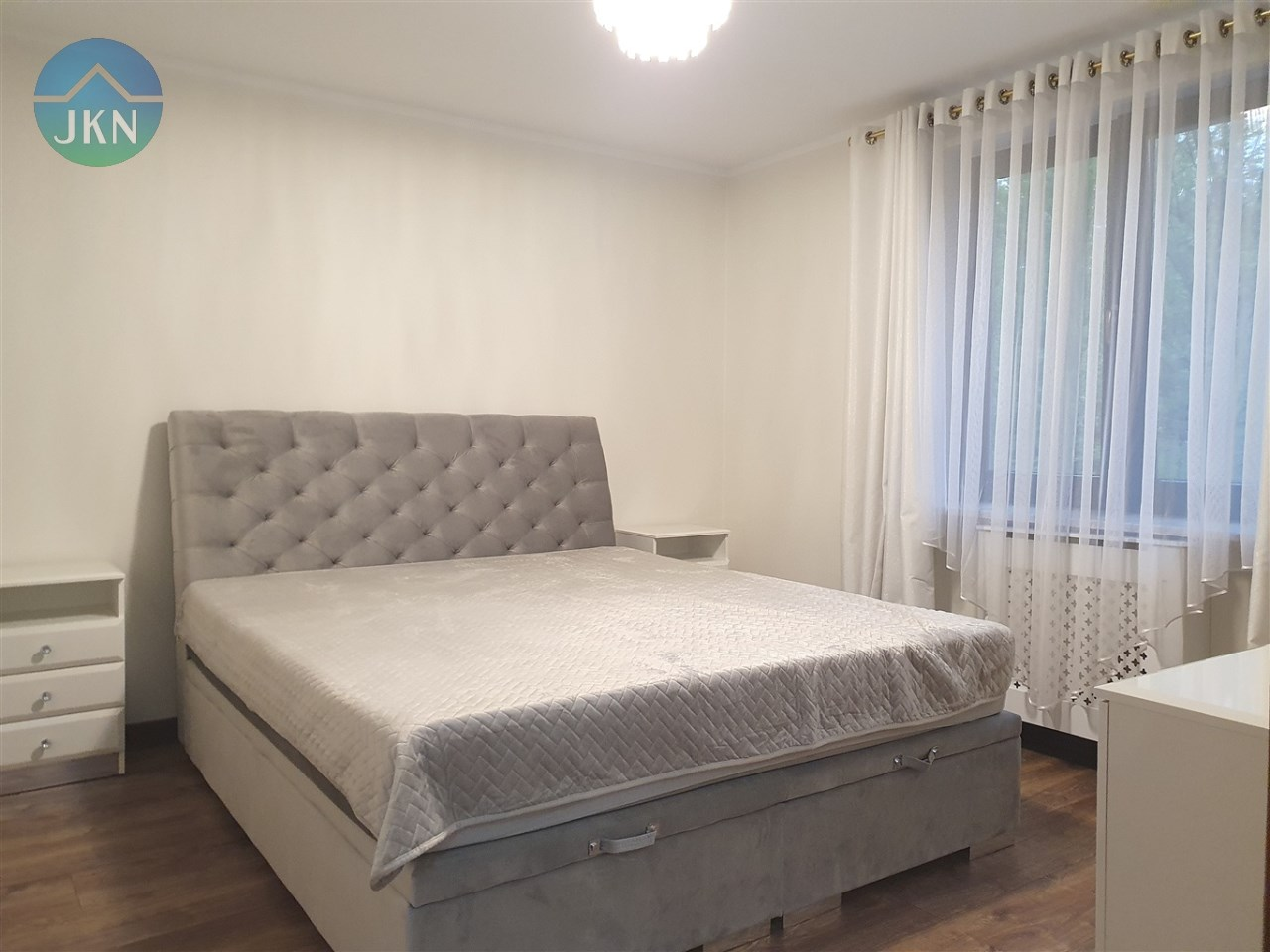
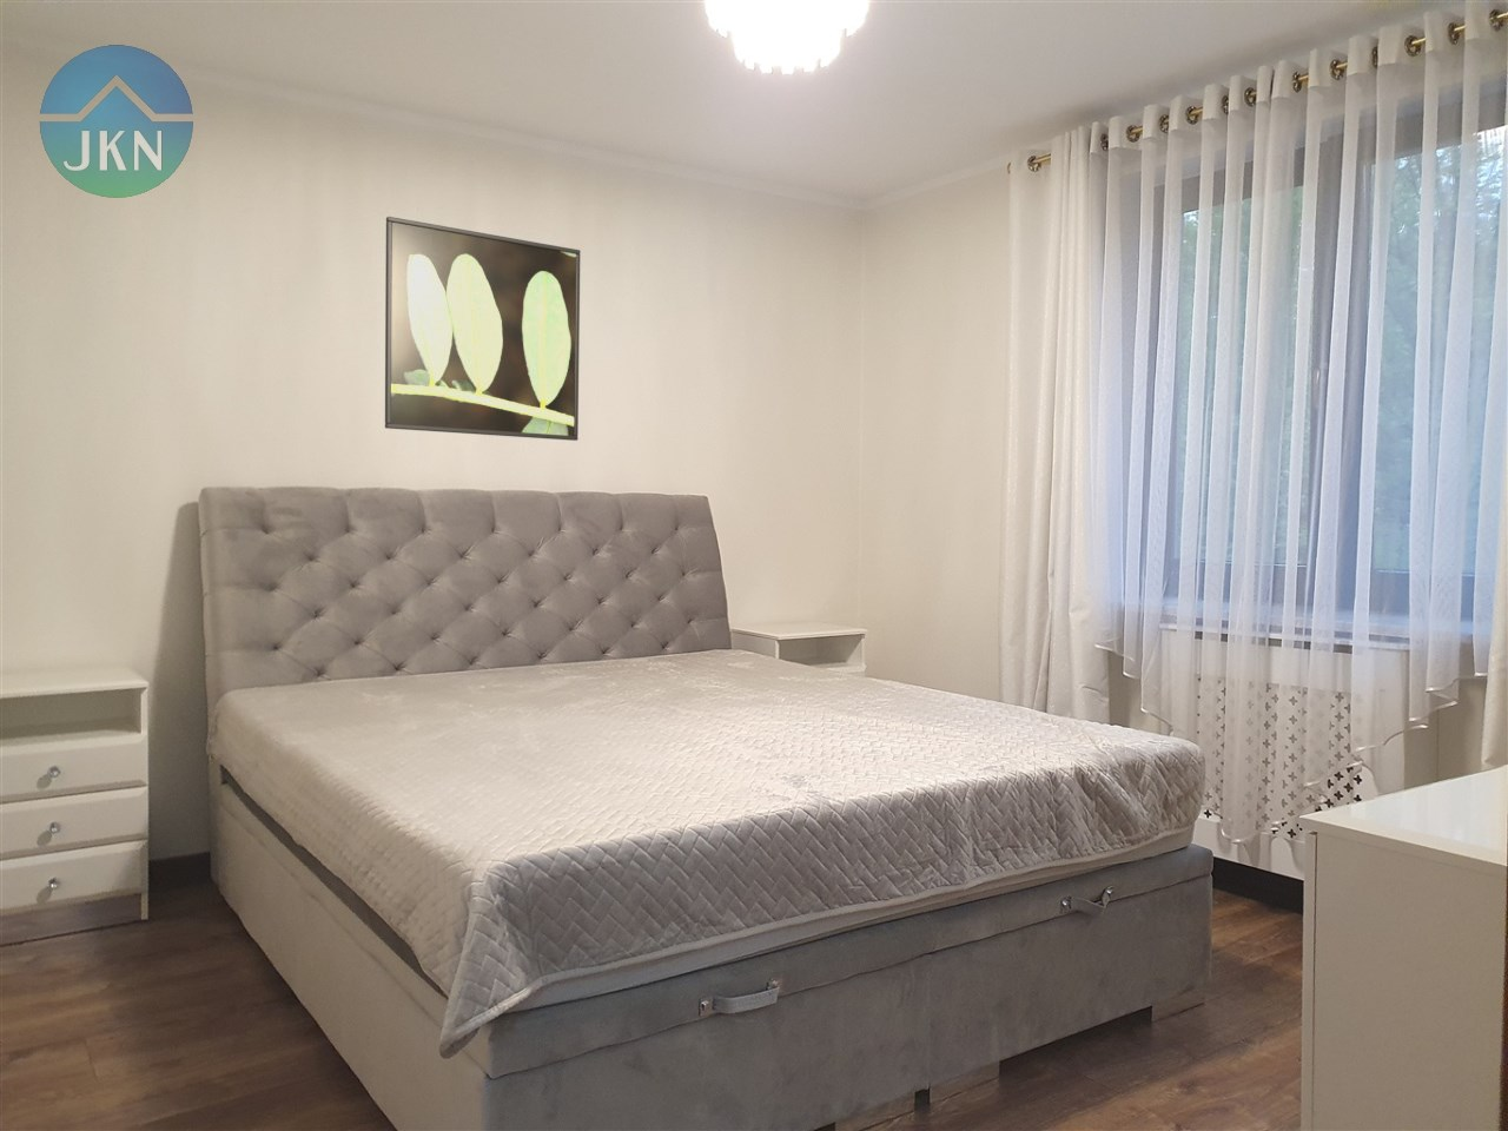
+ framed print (487, 335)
